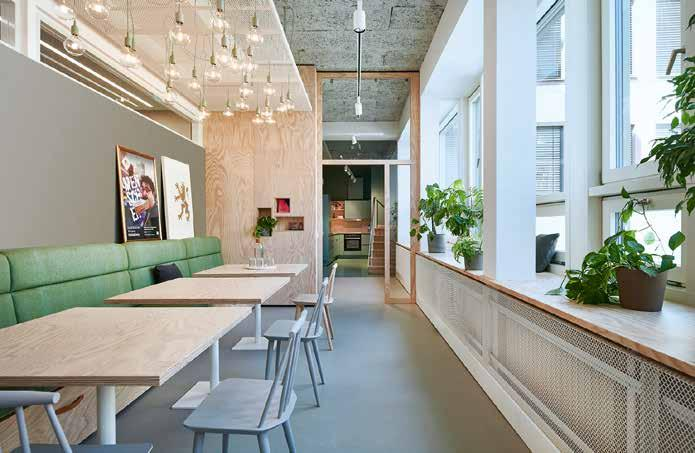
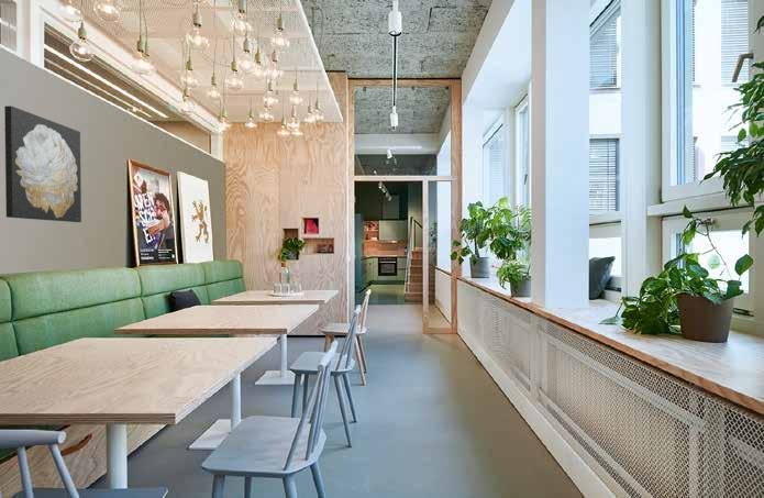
+ wall art (46, 169)
